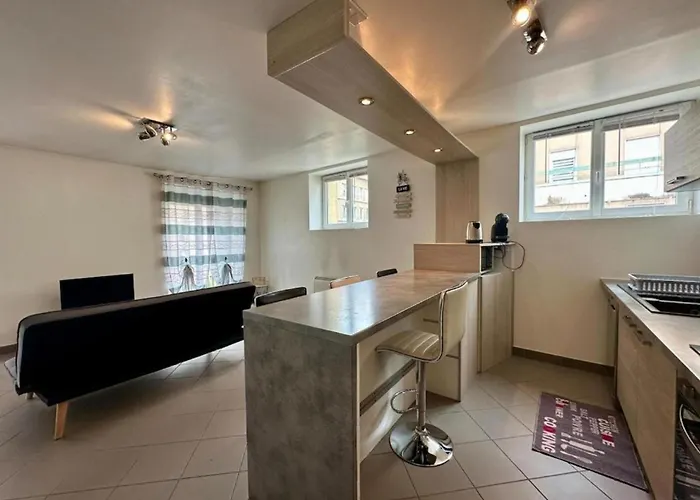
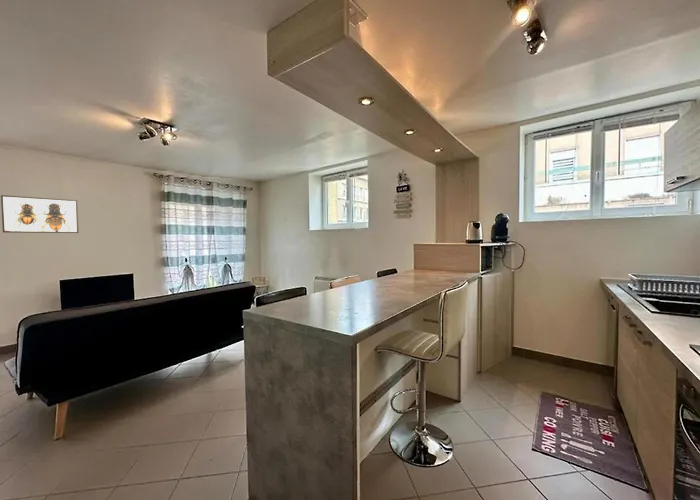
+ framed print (42, 215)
